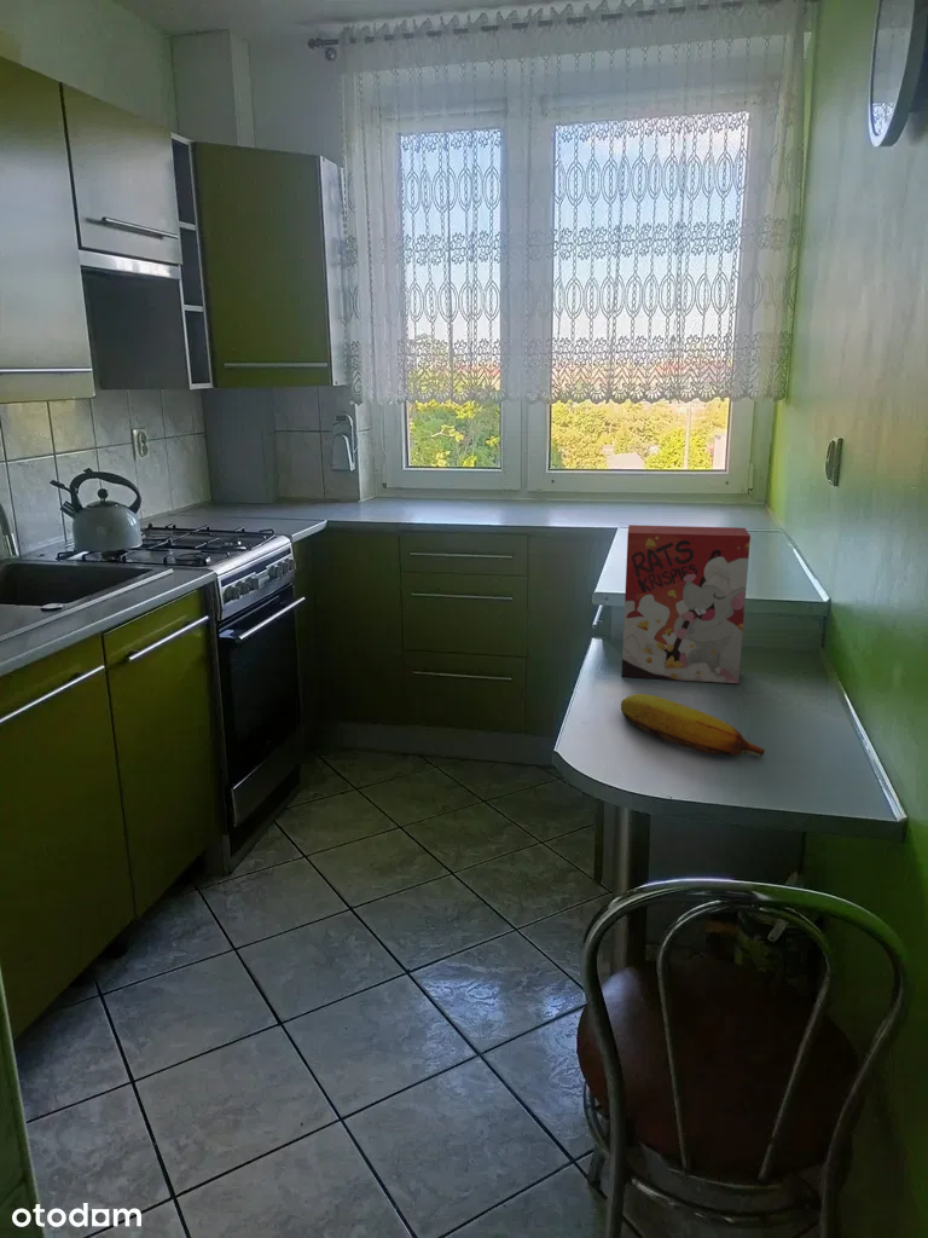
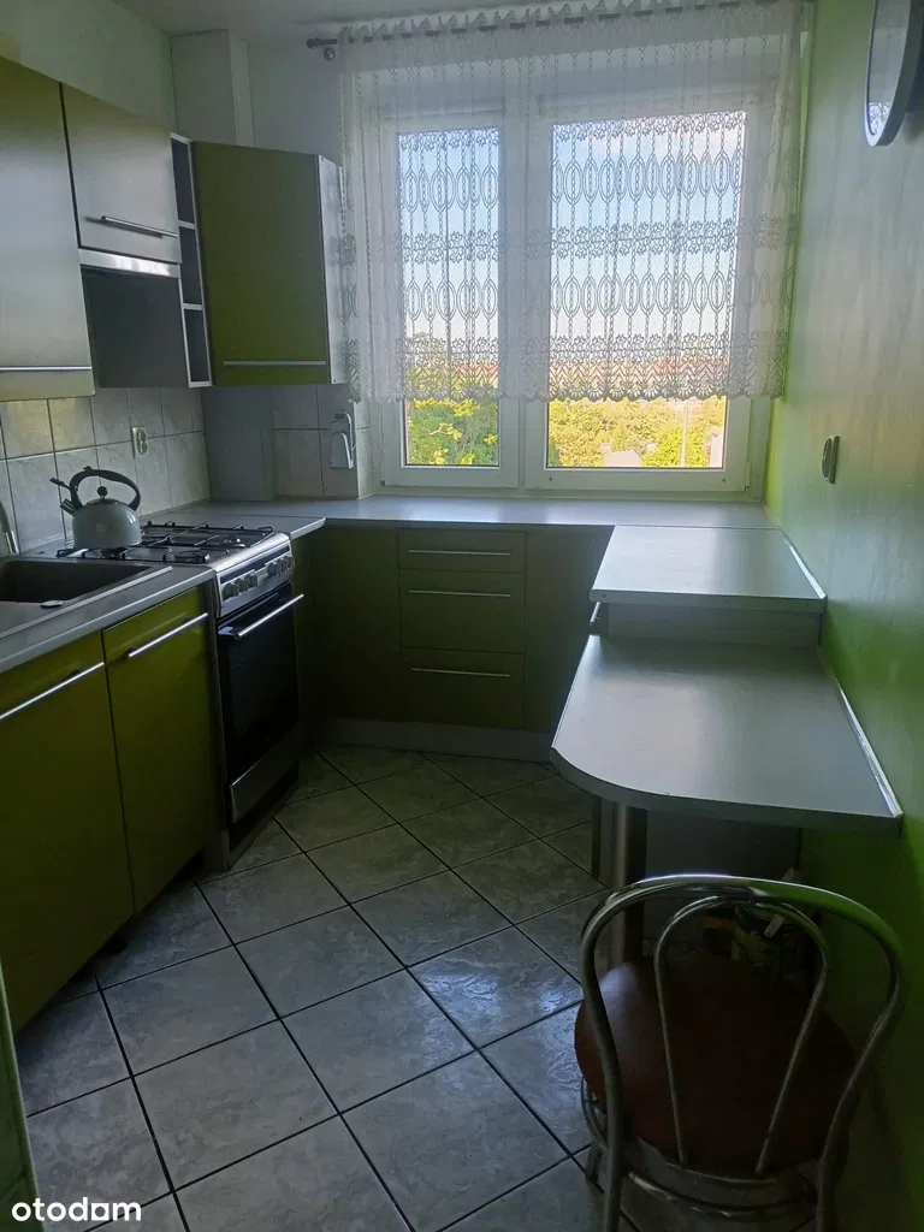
- cereal box (683, 602)
- fruit (689, 717)
